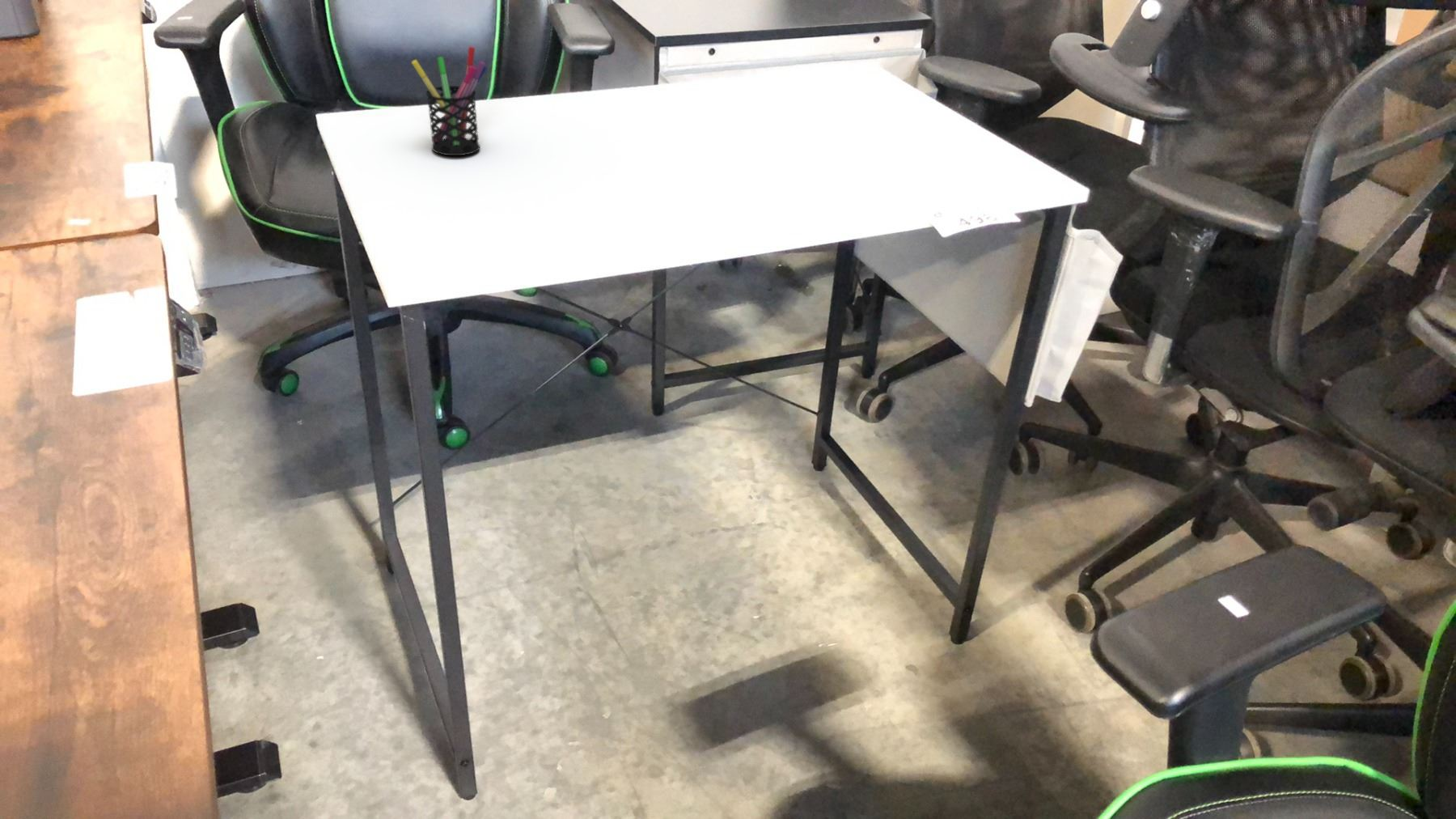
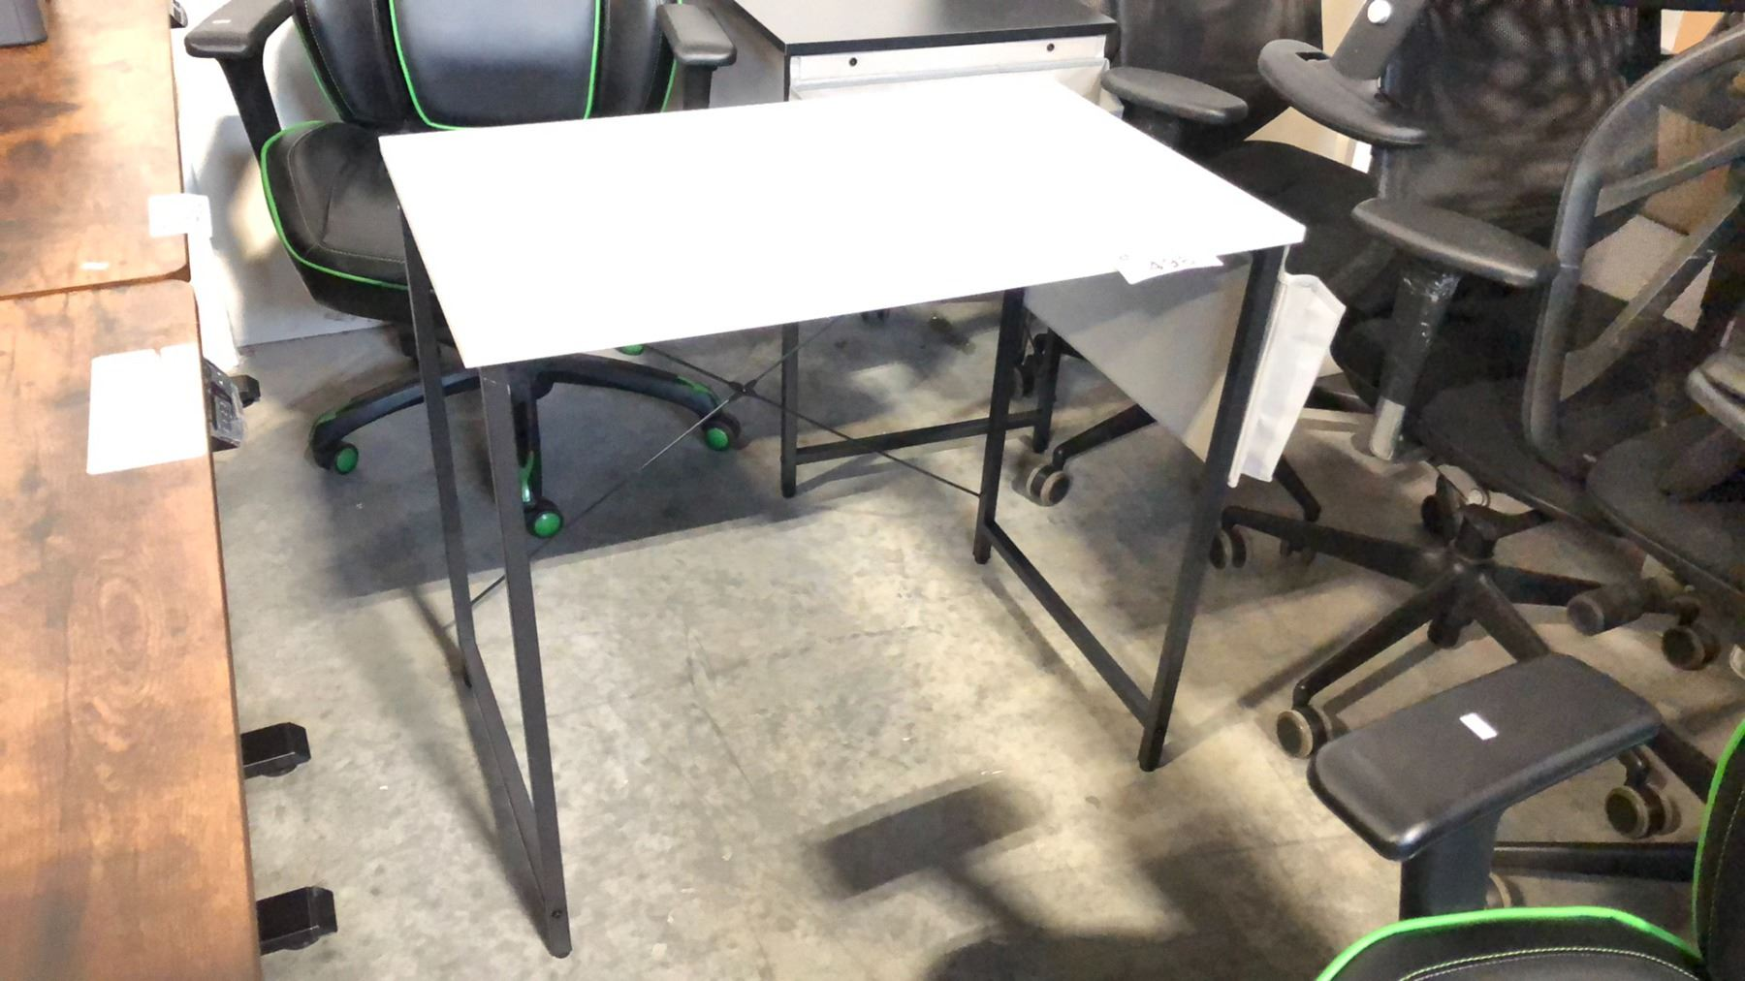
- pen holder (452, 98)
